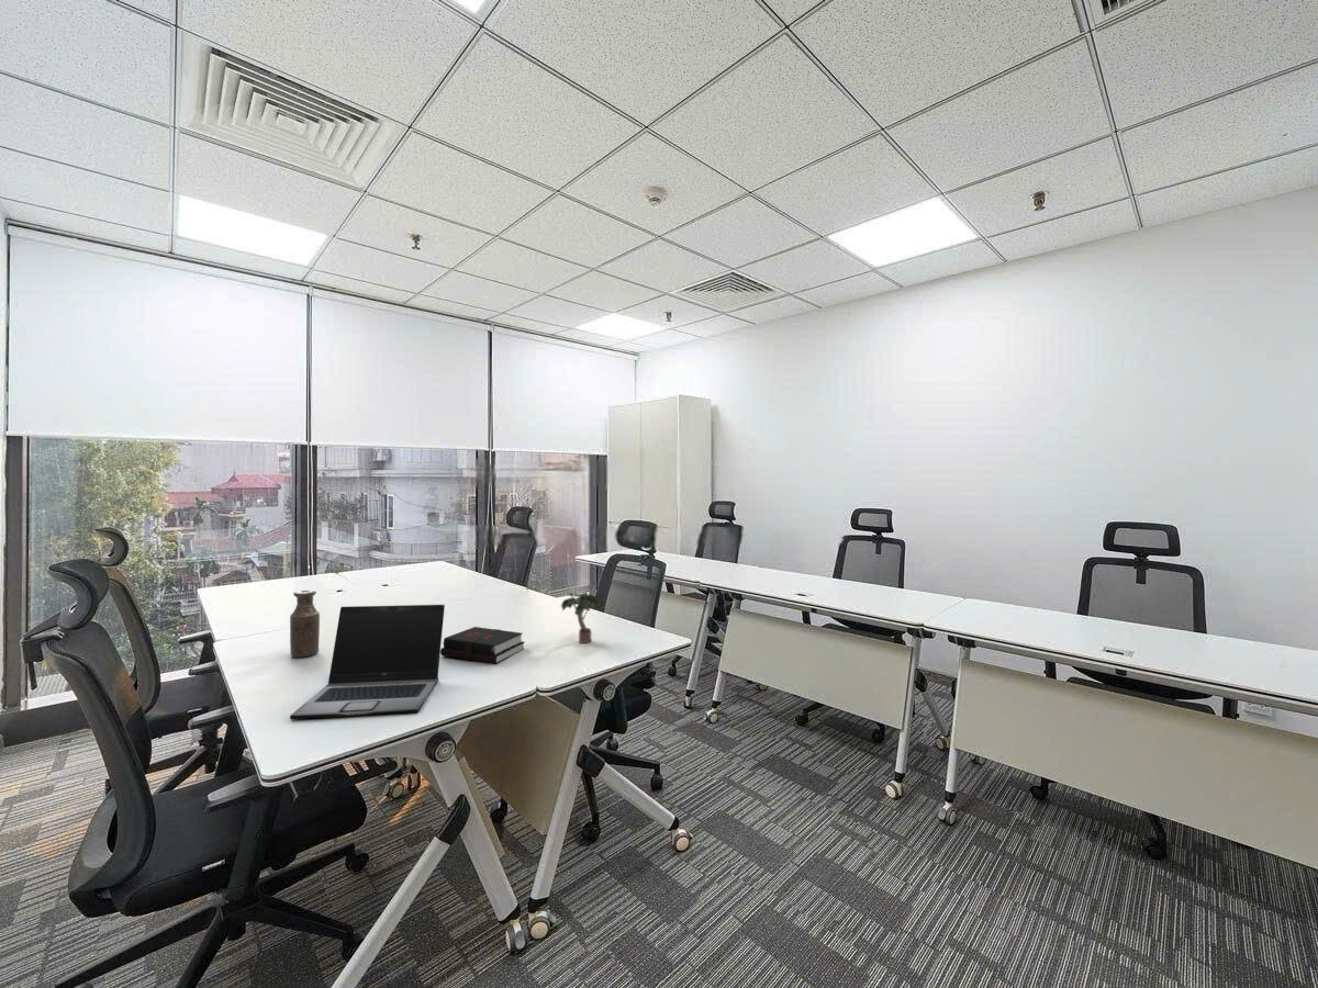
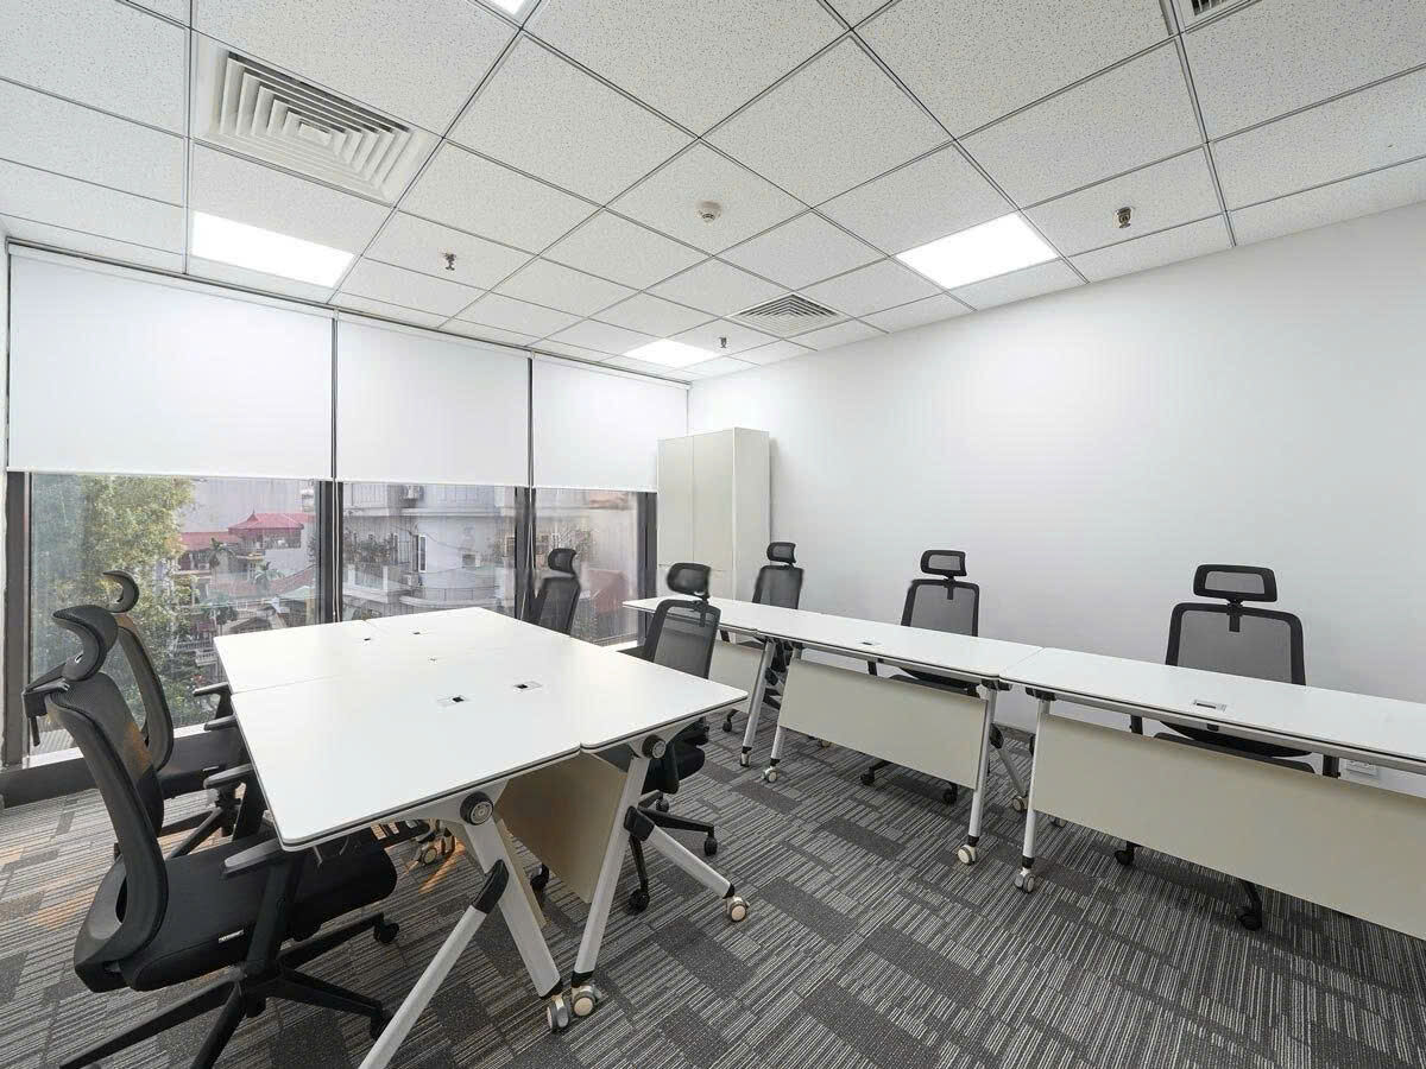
- laptop (376, 654)
- bottle (304, 622)
- hardback book (483, 643)
- potted plant (579, 616)
